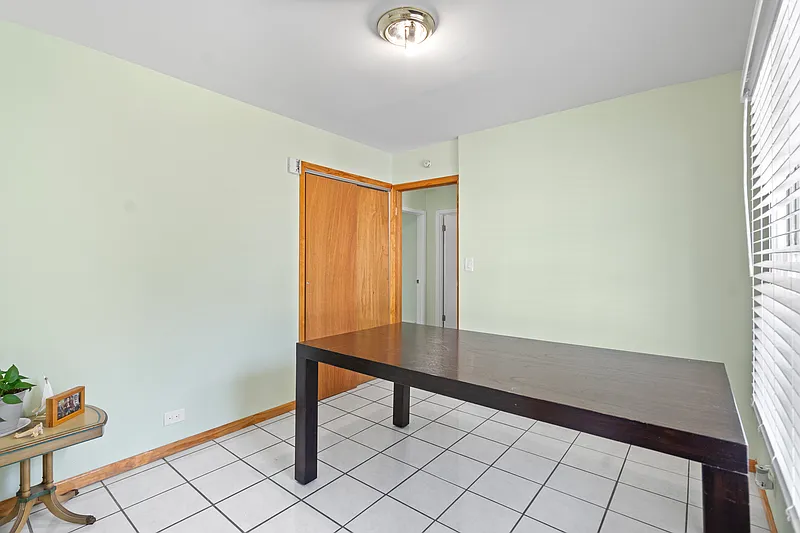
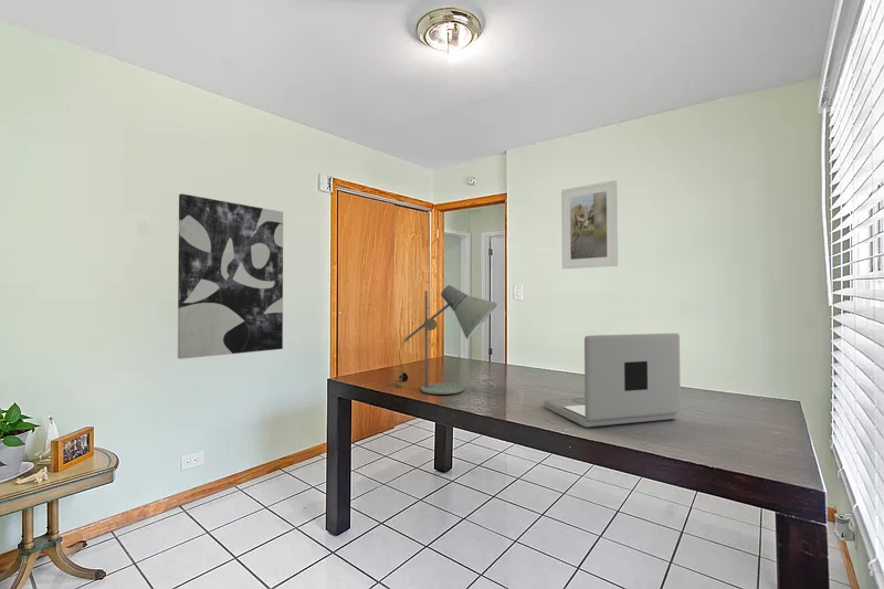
+ laptop (608, 372)
+ desk lamp (434, 327)
+ wall art (234, 277)
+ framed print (588, 225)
